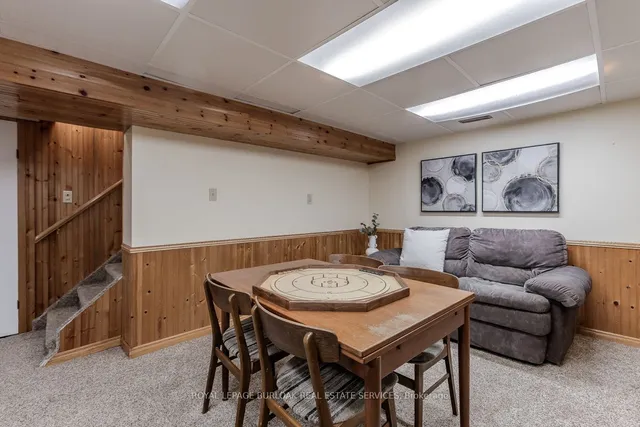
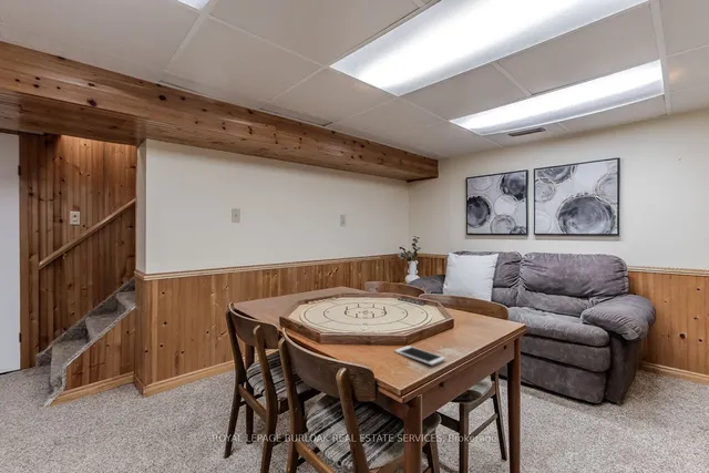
+ cell phone (419, 354)
